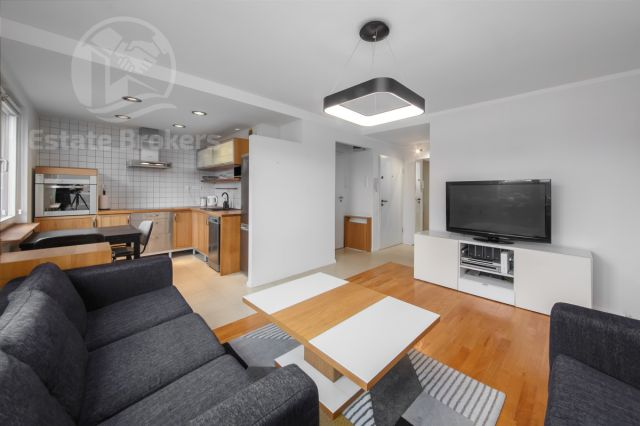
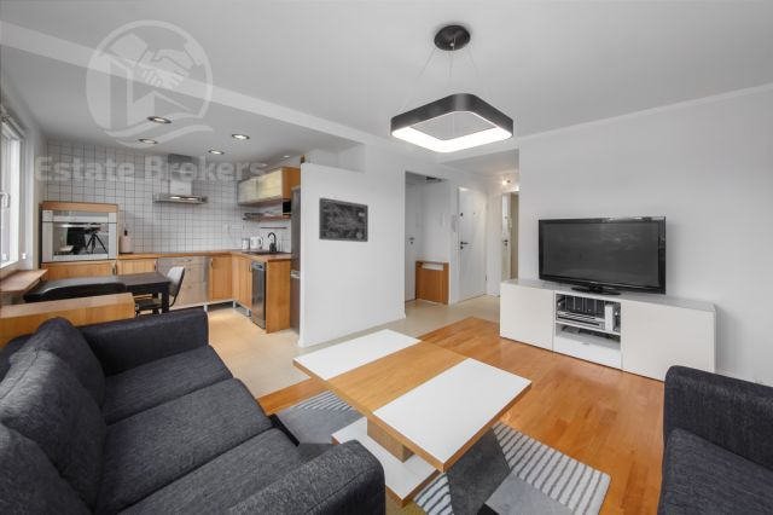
+ wall art (344, 221)
